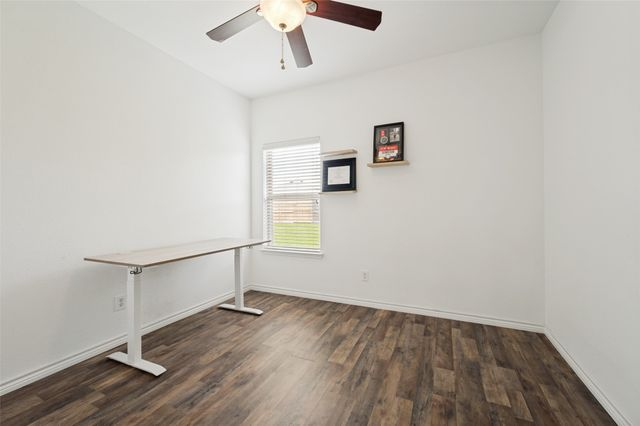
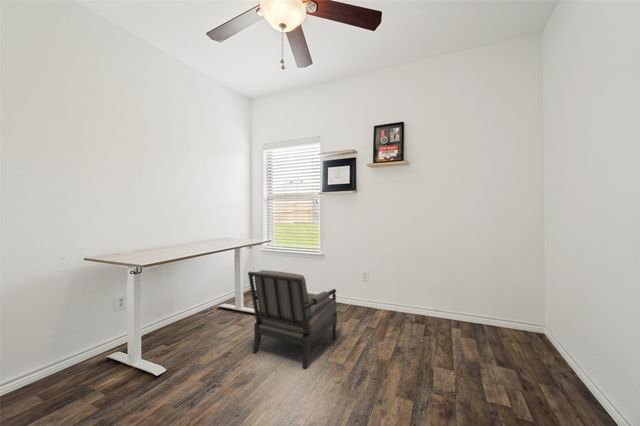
+ chair (295, 306)
